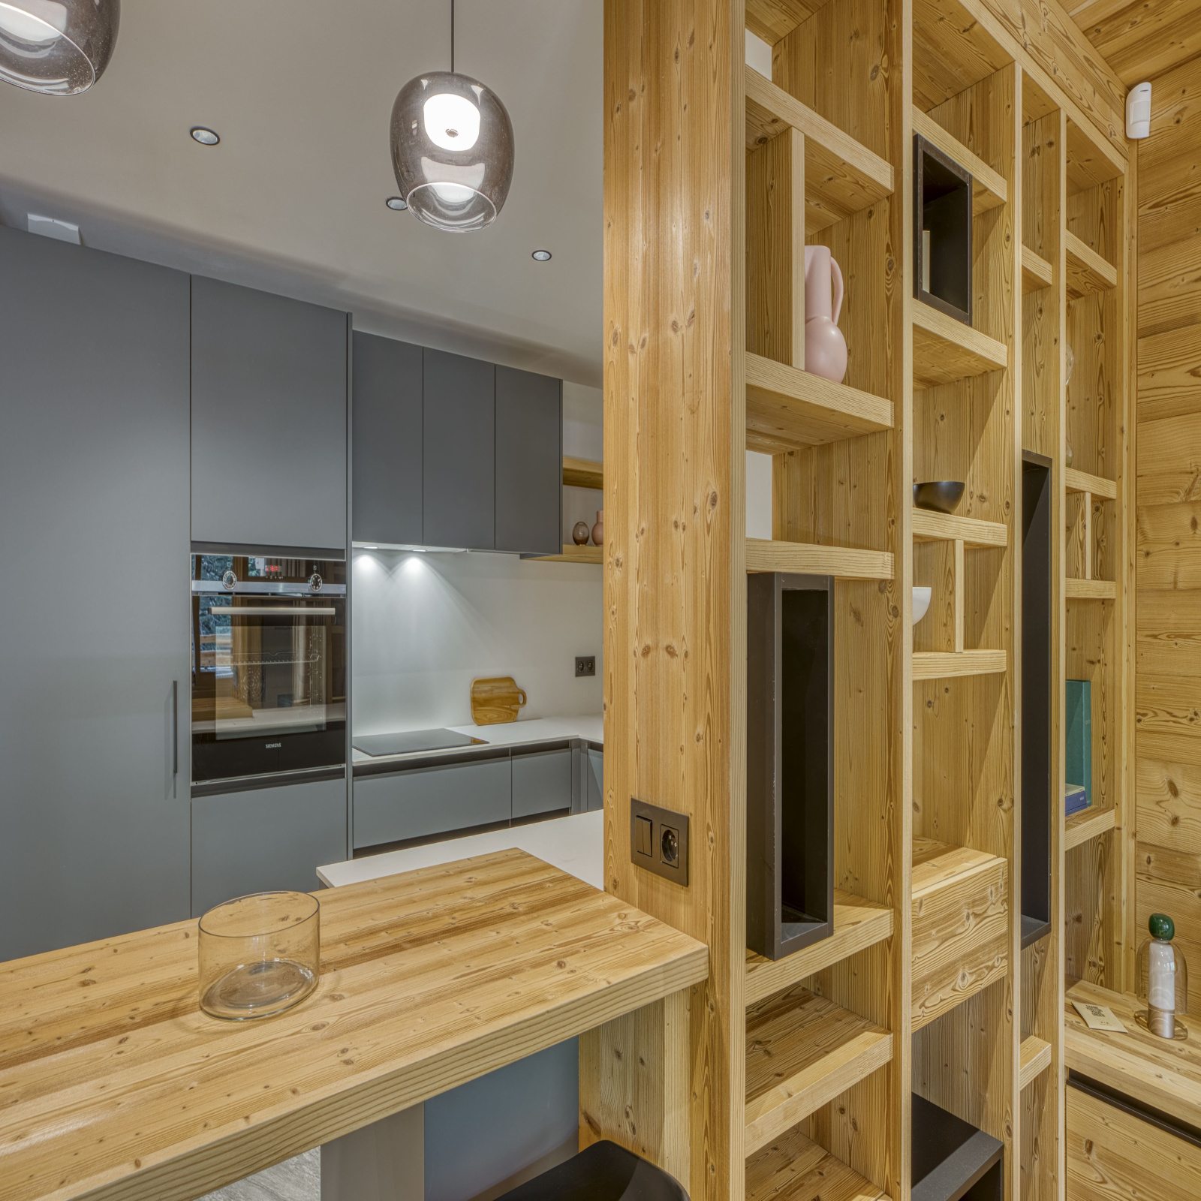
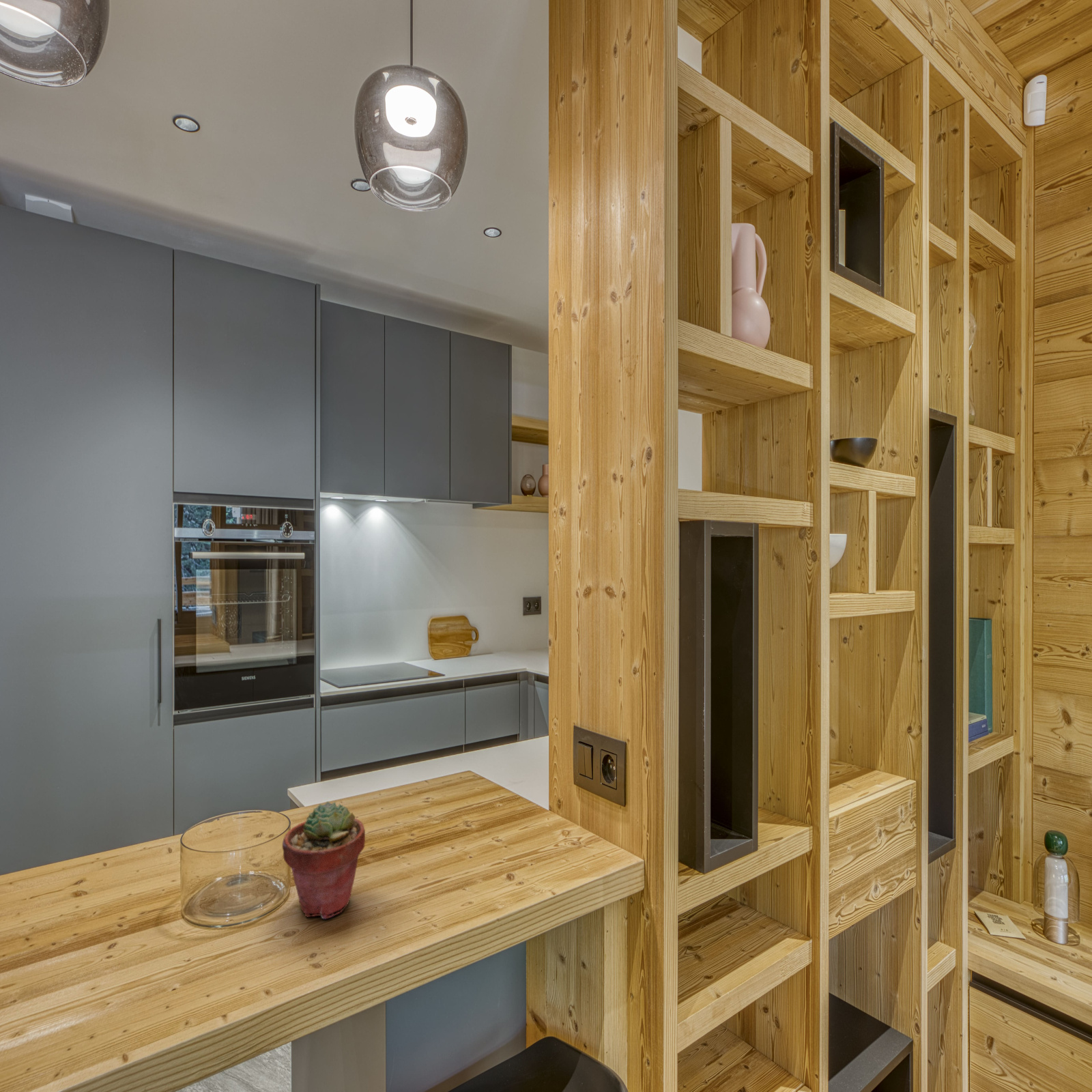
+ potted succulent (325, 852)
